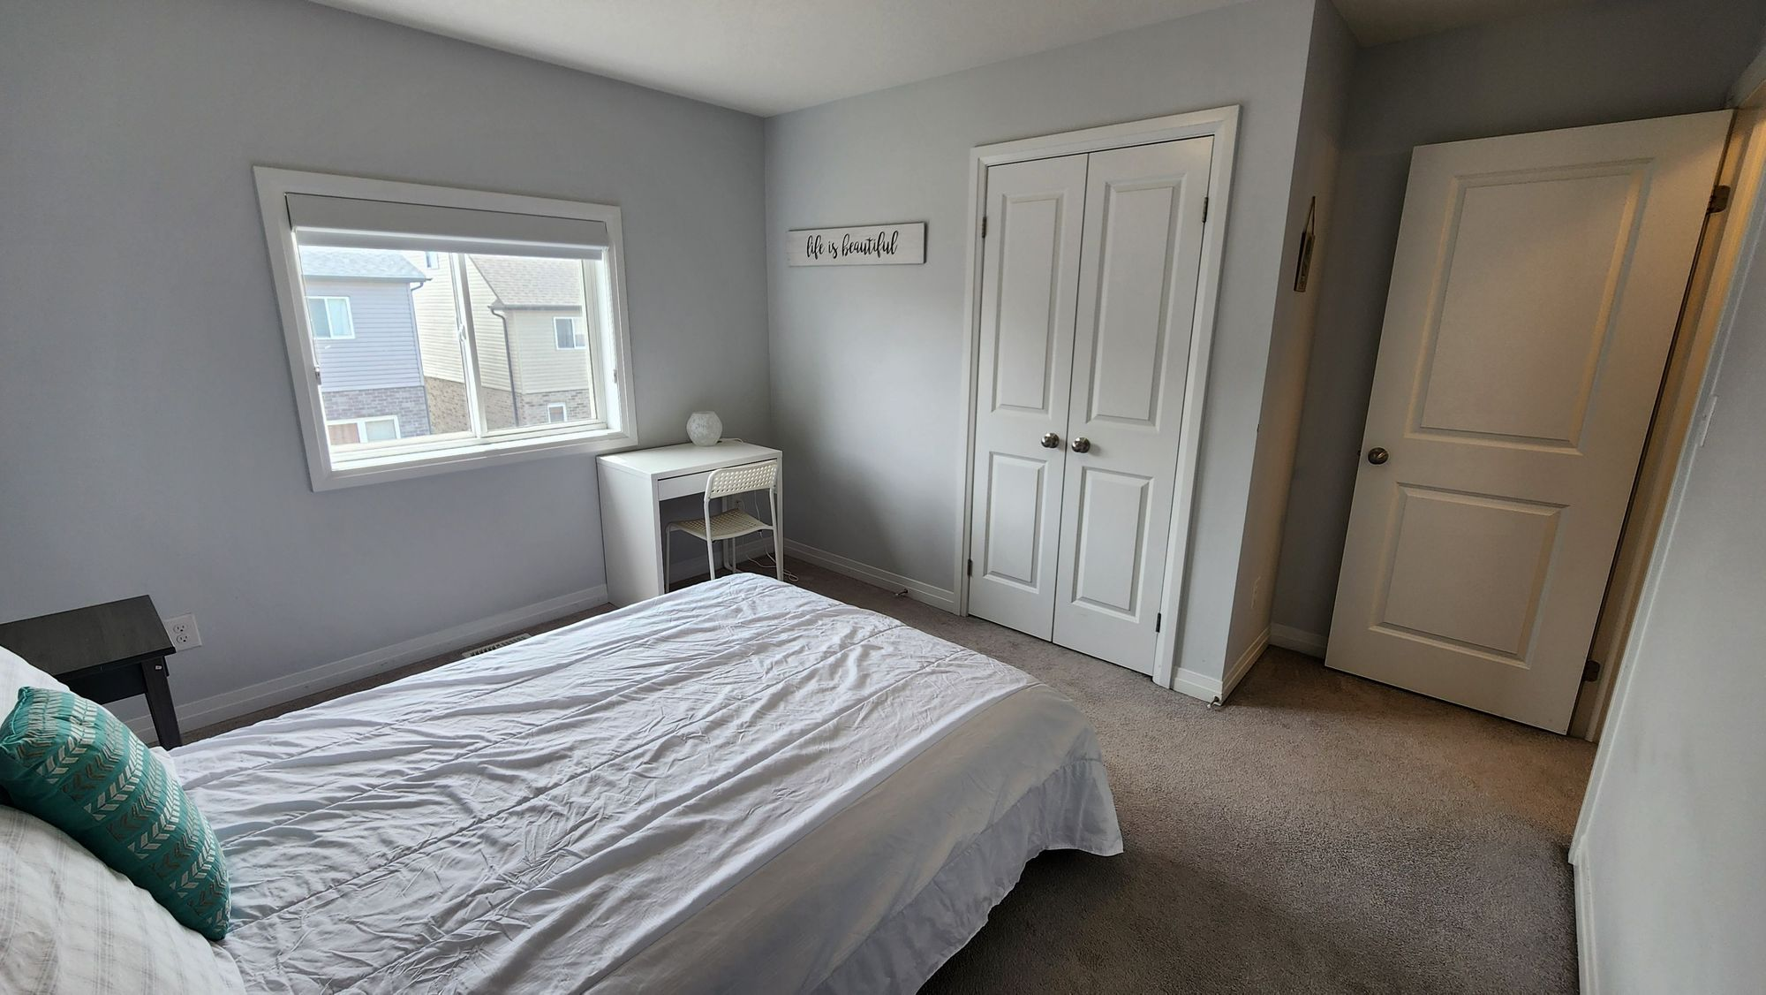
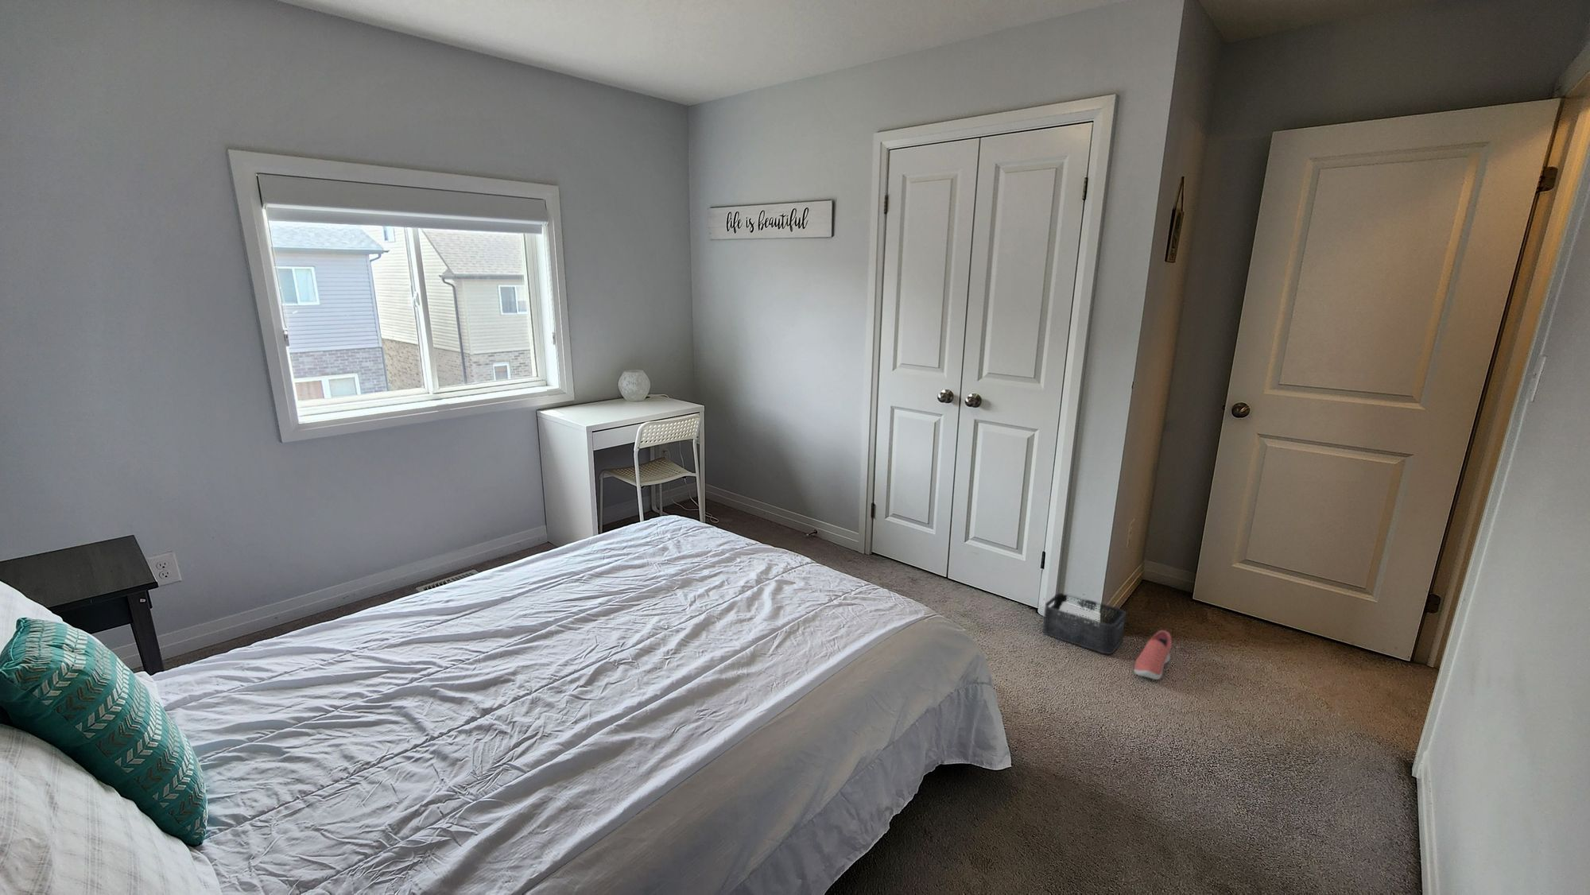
+ storage bin (1083, 621)
+ shoe (1153, 654)
